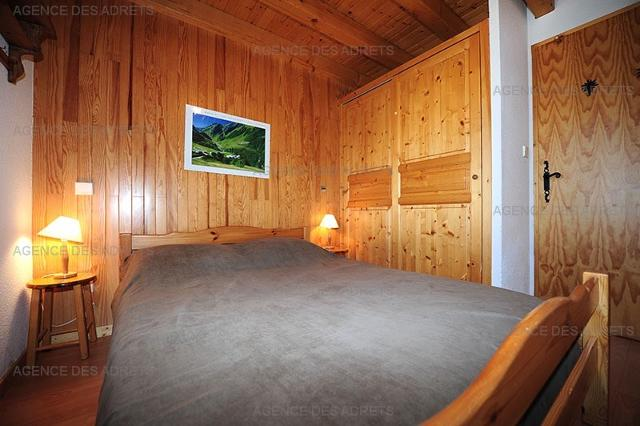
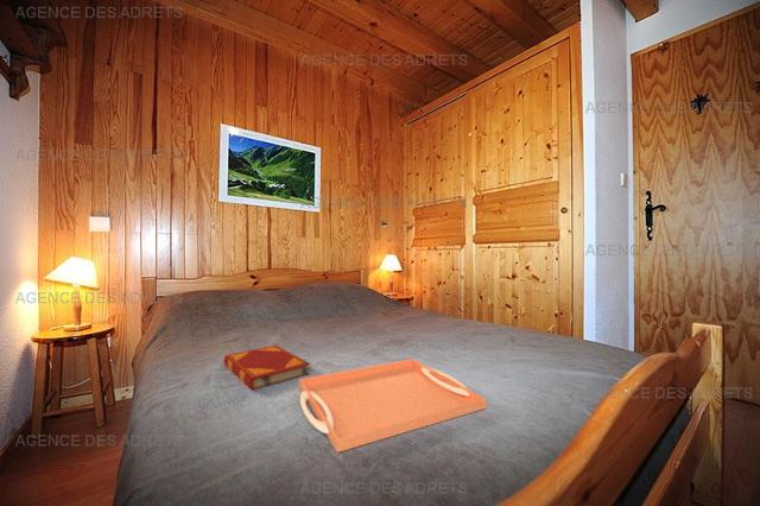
+ hardback book (265, 365)
+ serving tray (385, 392)
